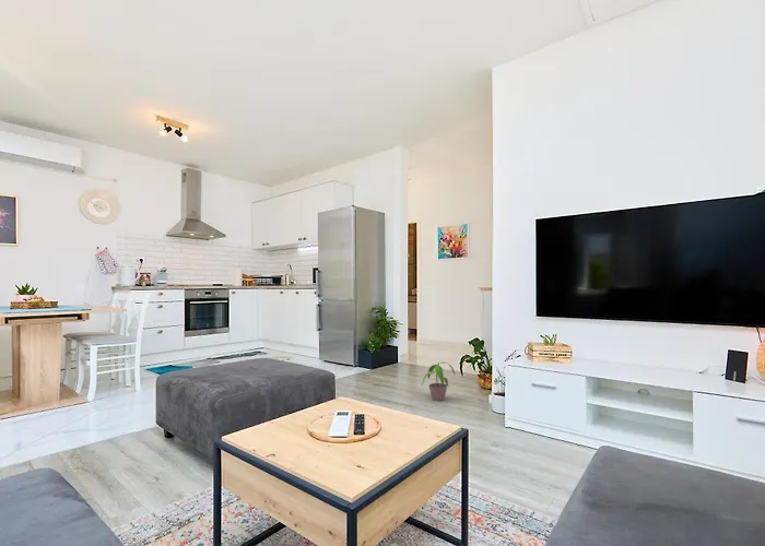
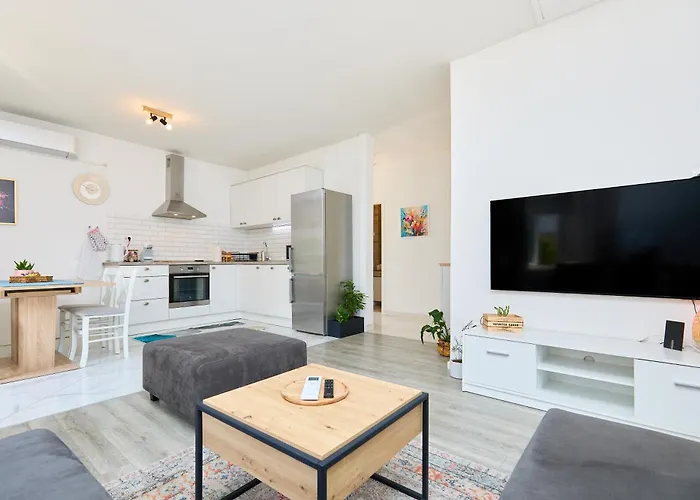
- potted plant (436, 380)
